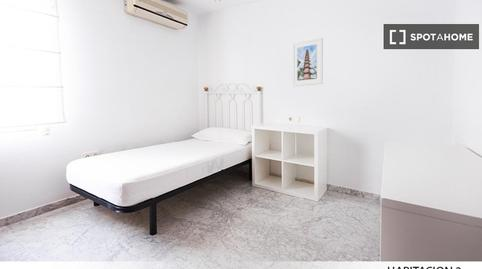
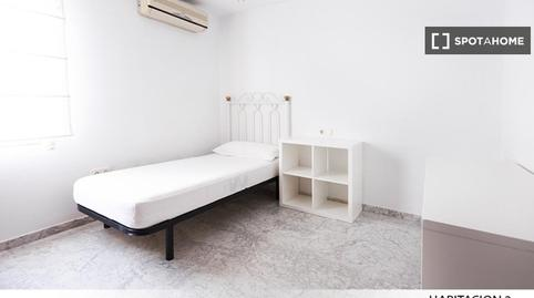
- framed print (307, 63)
